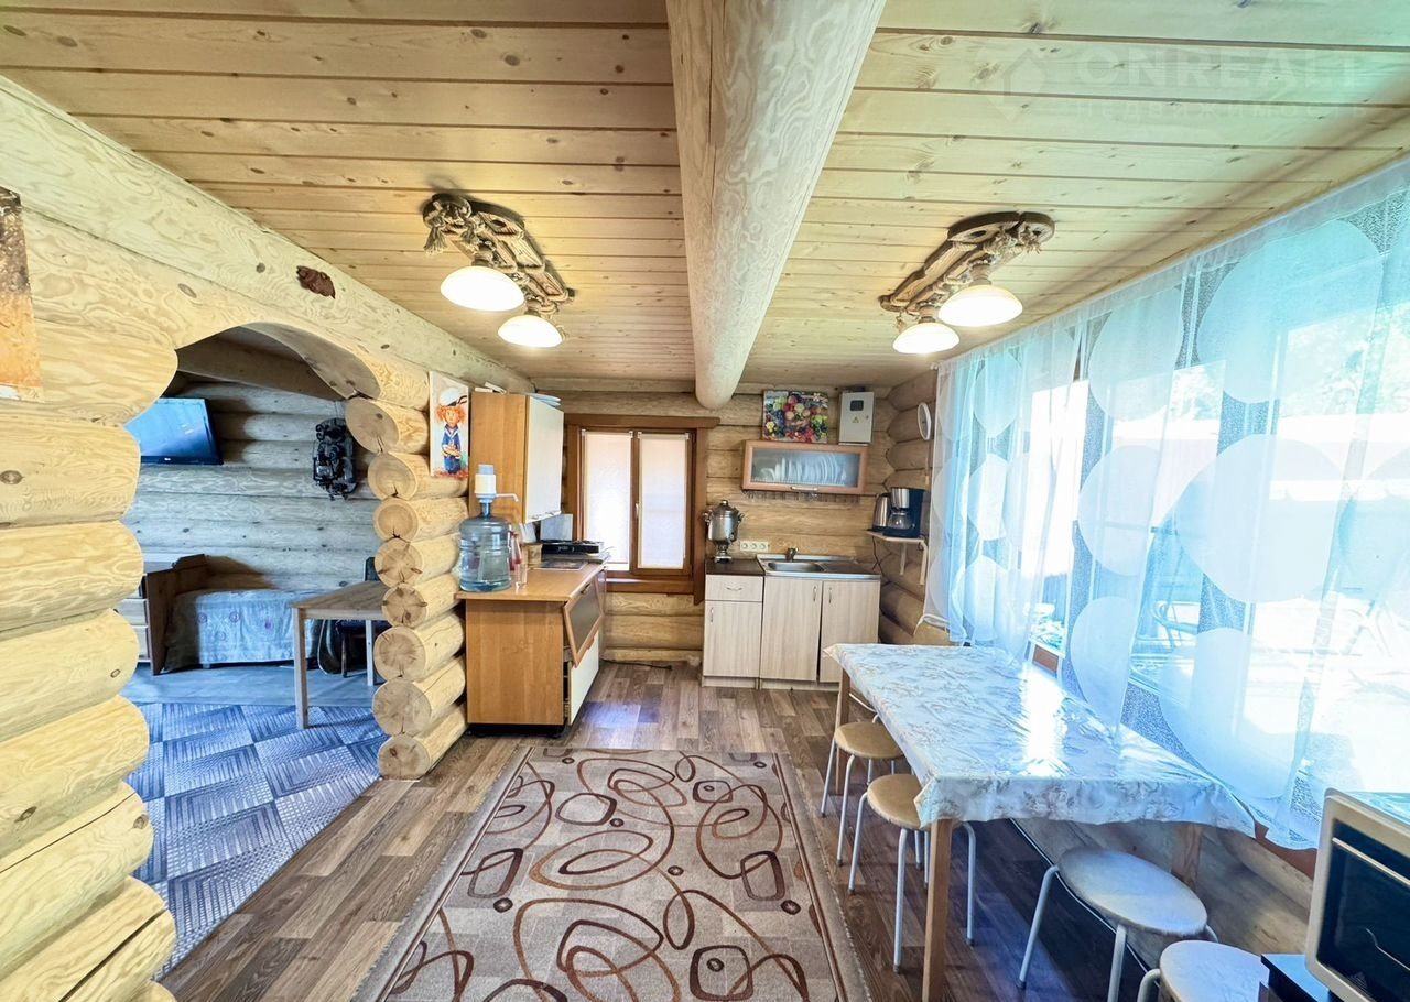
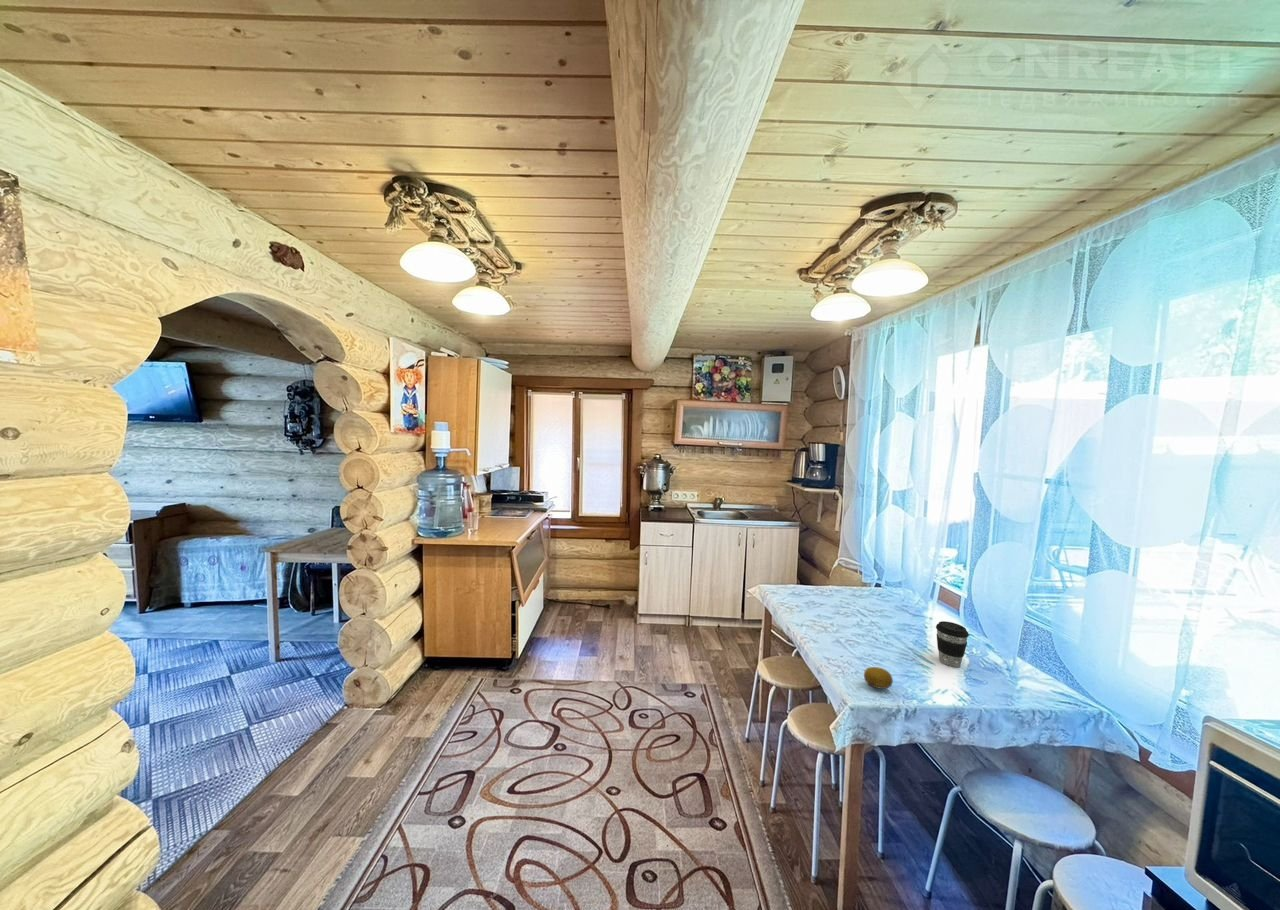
+ coffee cup (950, 644)
+ fruit (878, 677)
